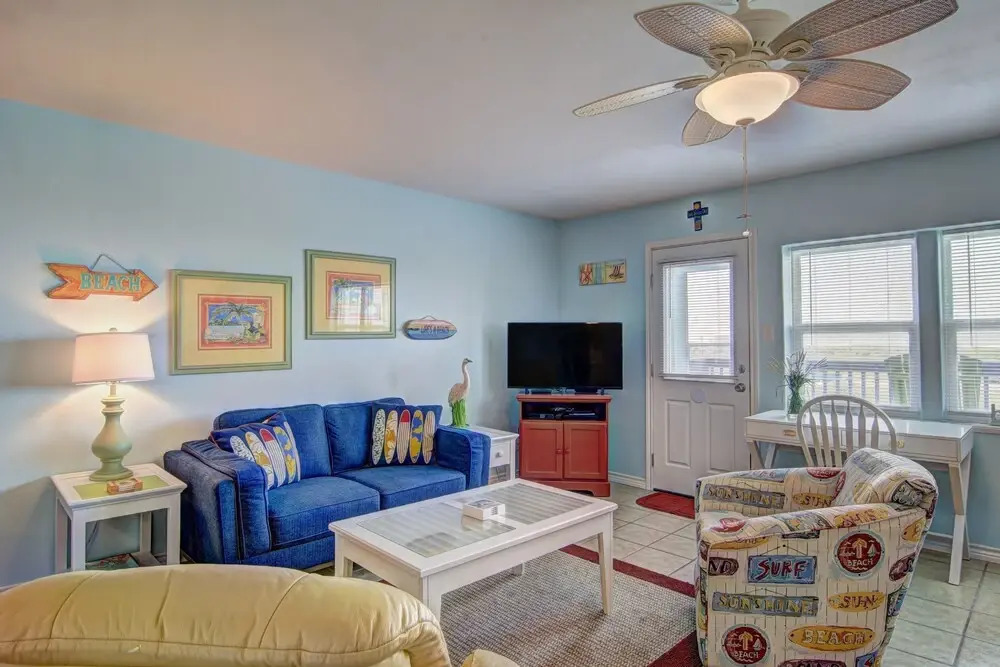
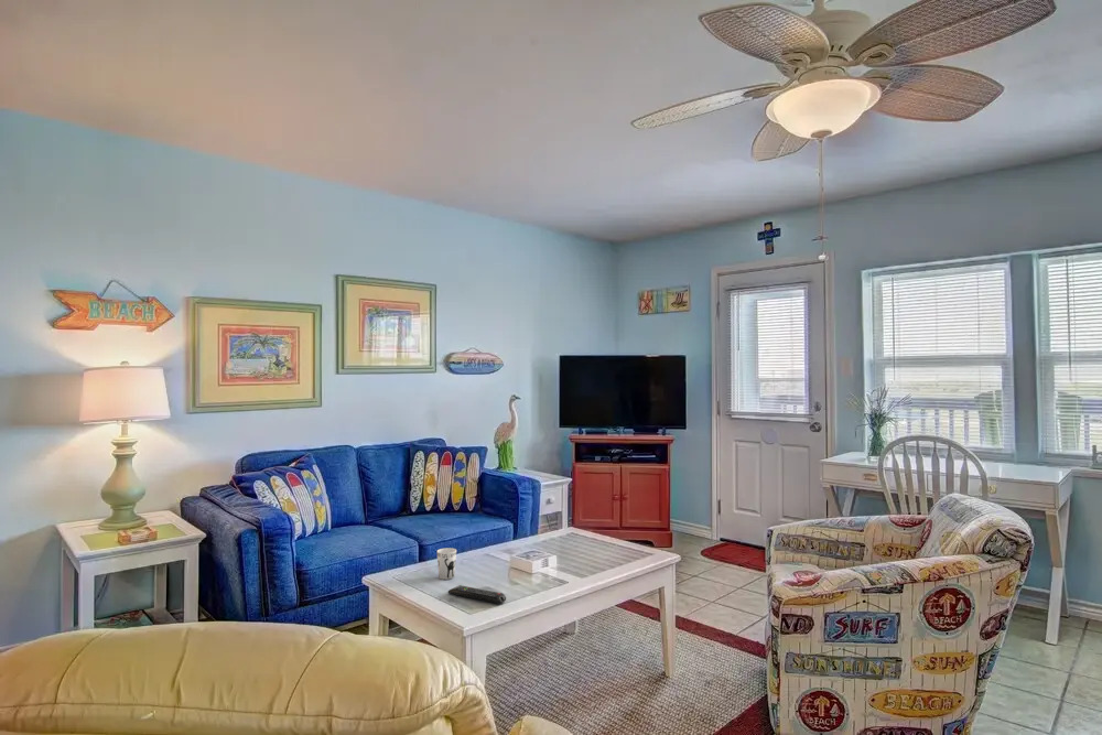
+ remote control (476, 594)
+ cup (446, 563)
